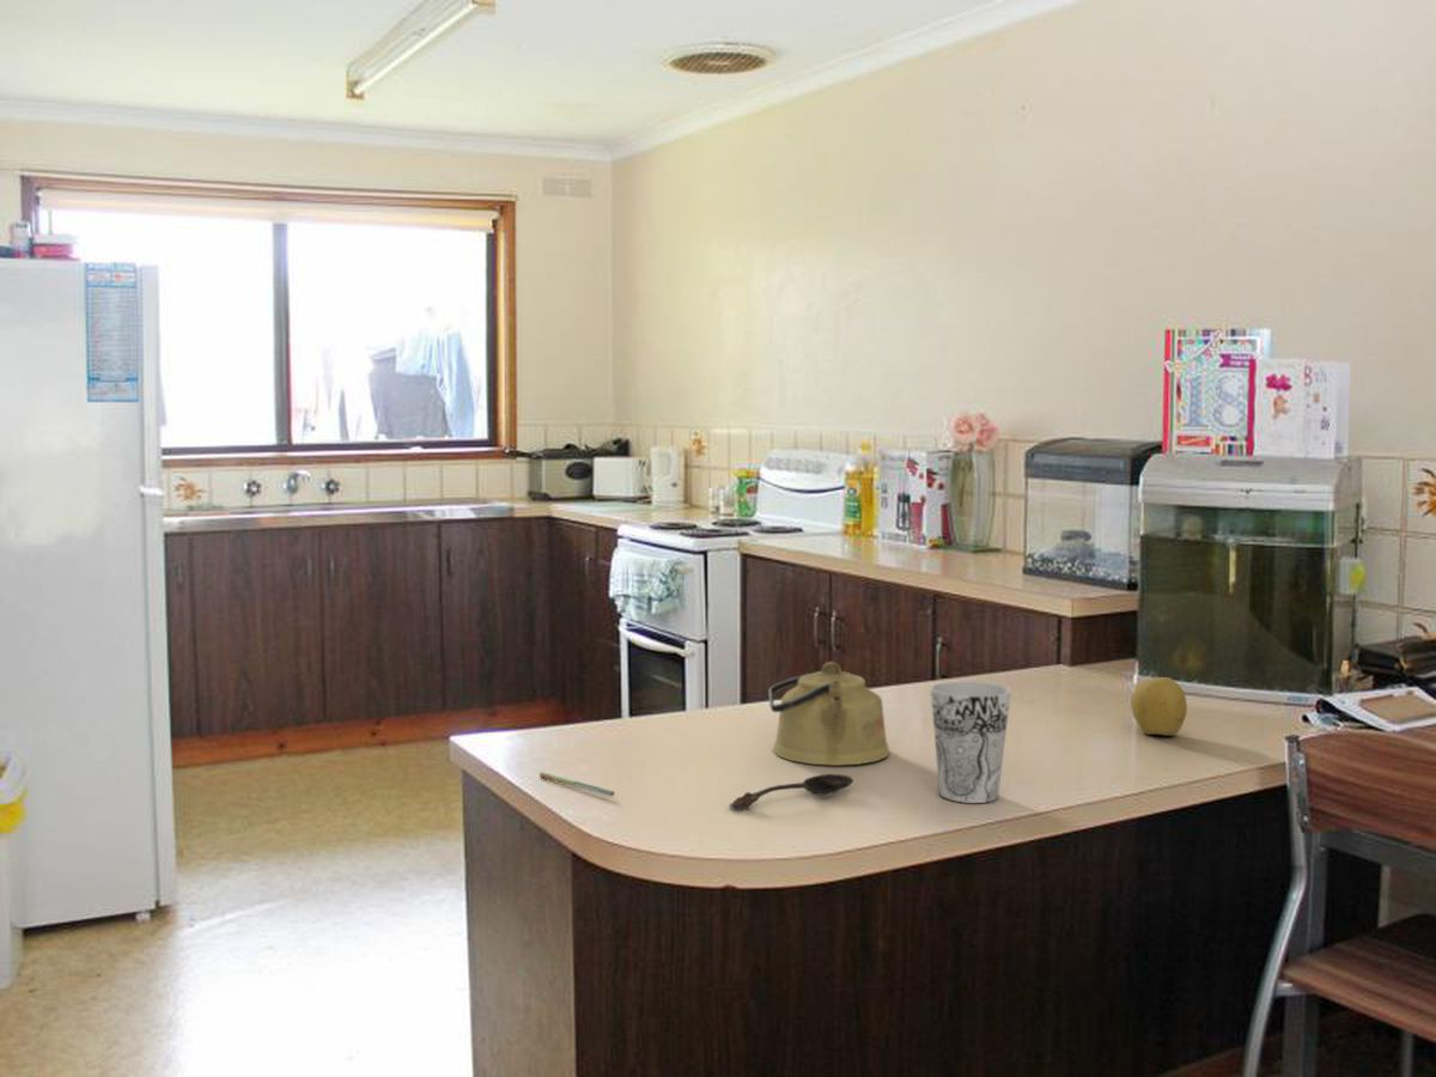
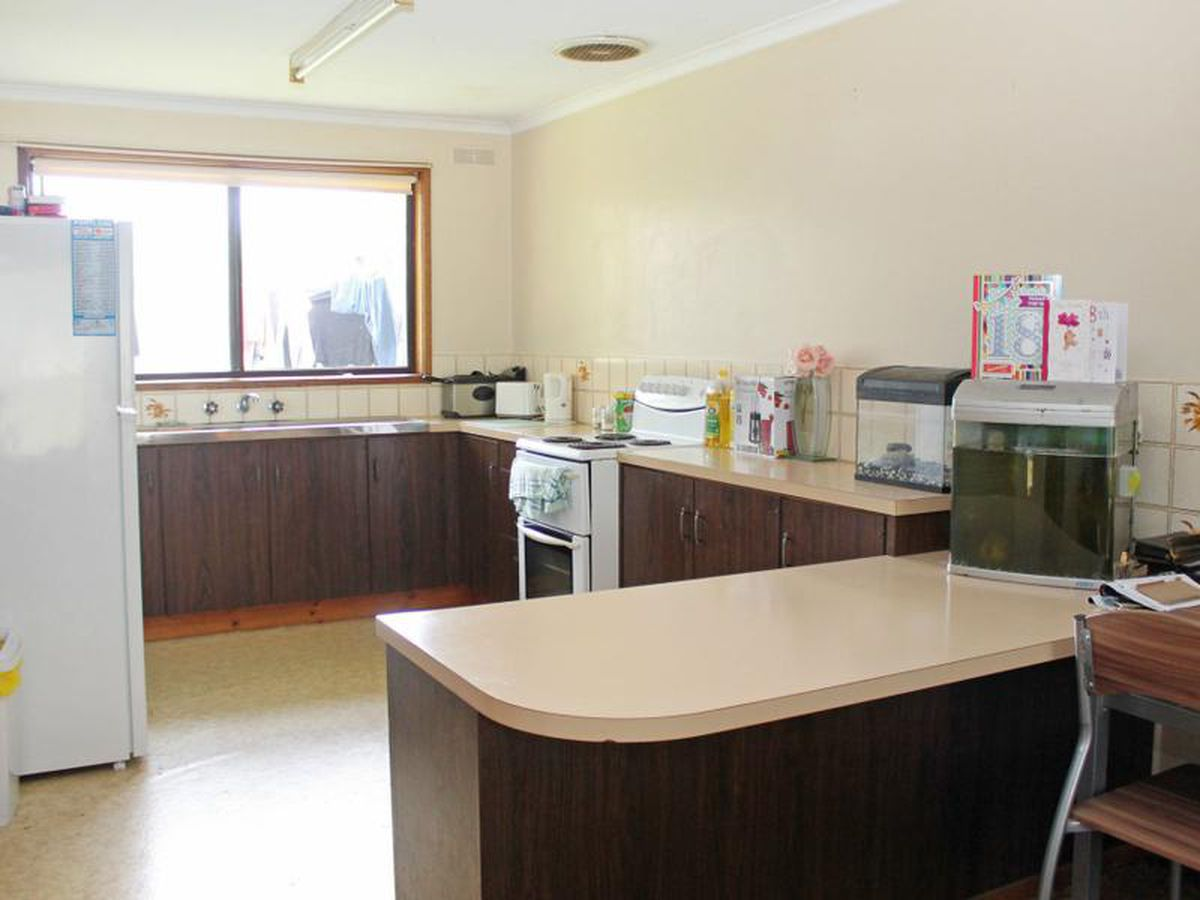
- kettle (829, 708)
- cup (969, 742)
- fruit (1158, 706)
- spoon (791, 787)
- pen (576, 784)
